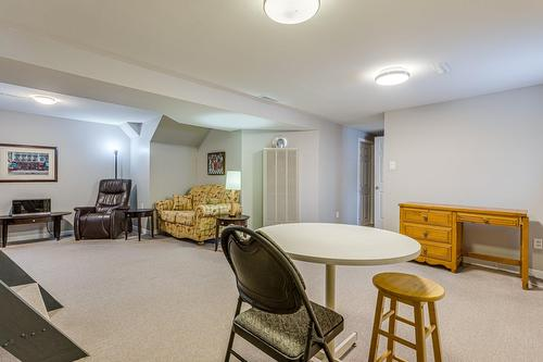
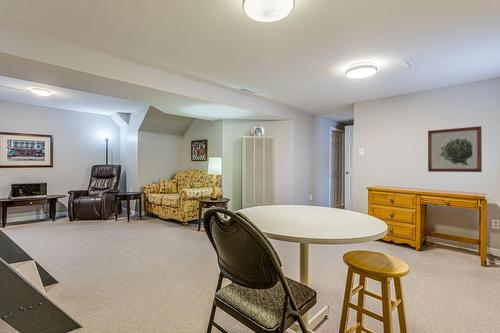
+ wall art (453, 150)
